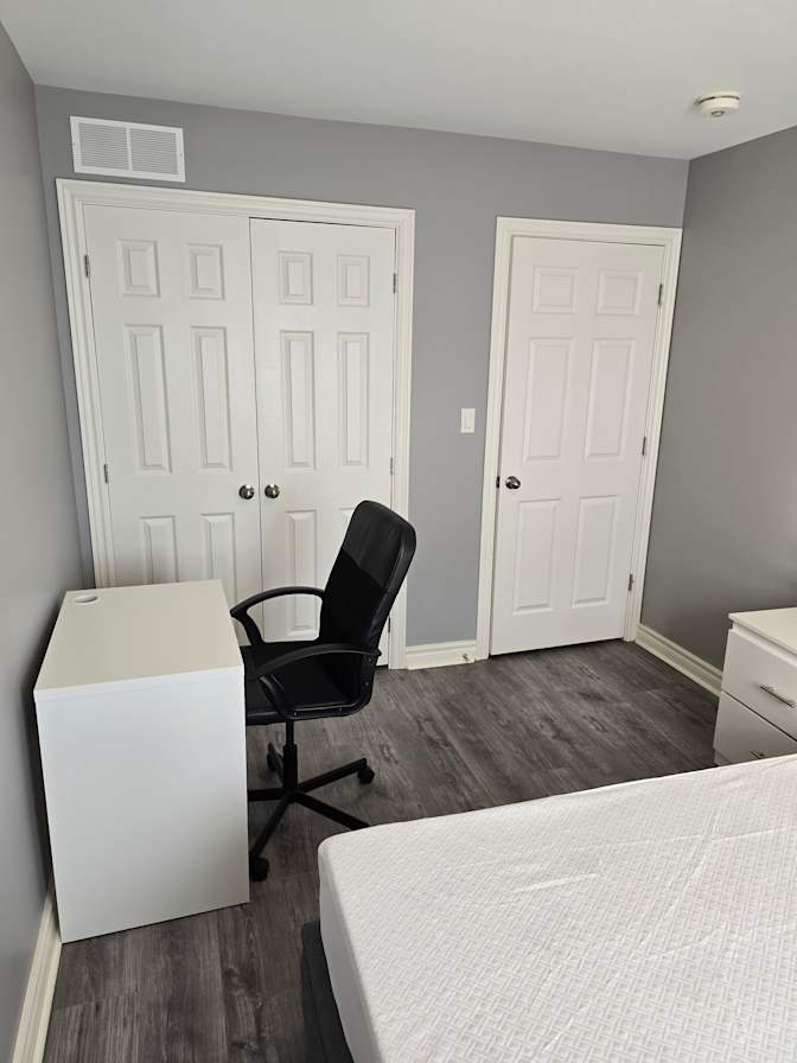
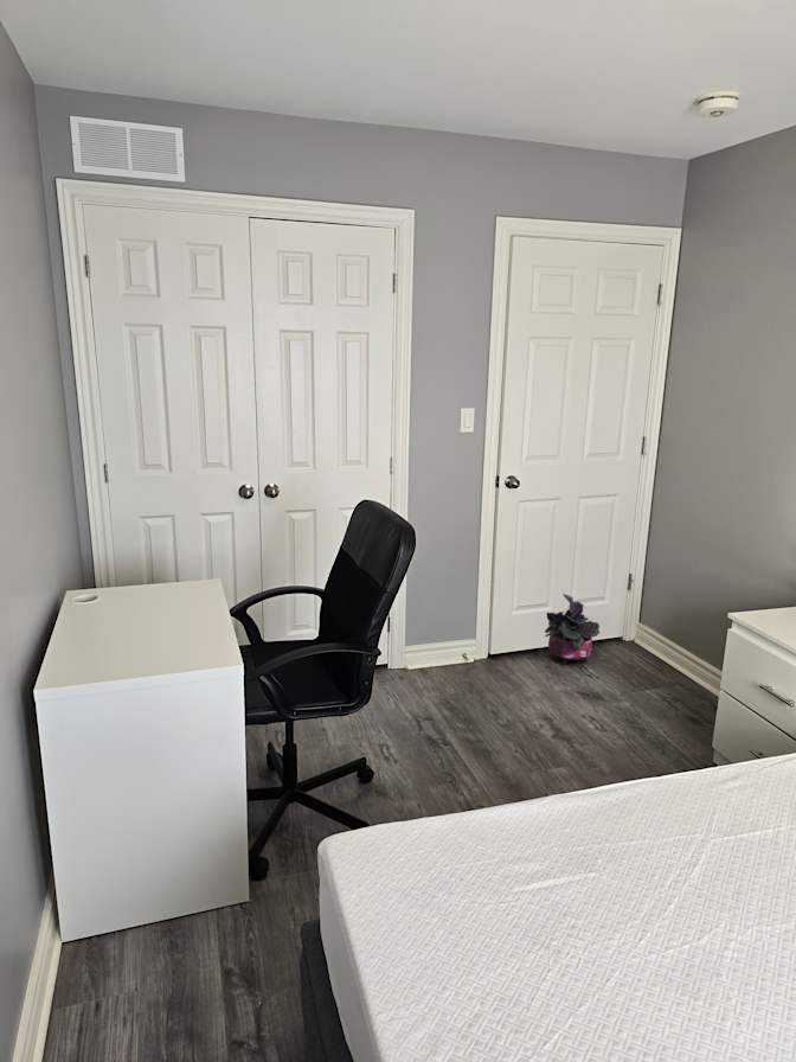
+ potted plant (572, 628)
